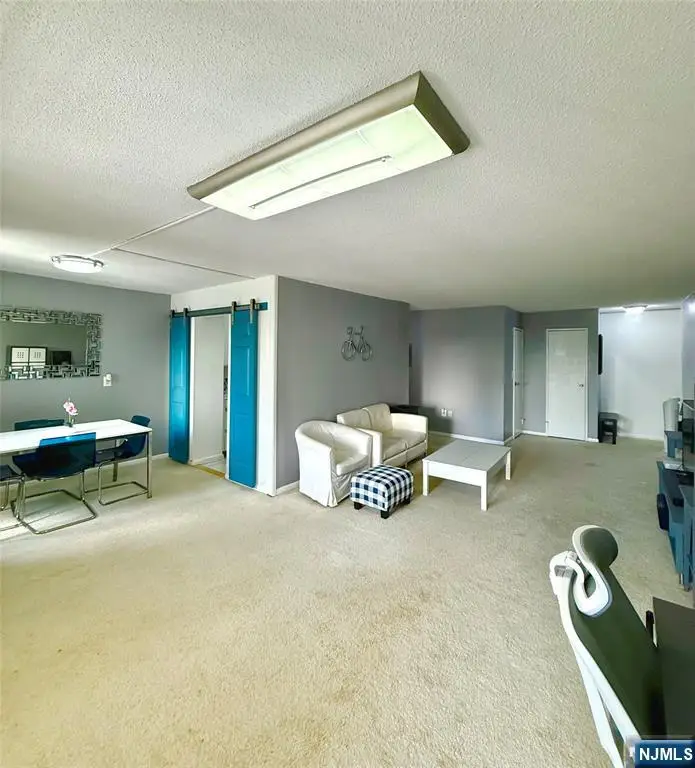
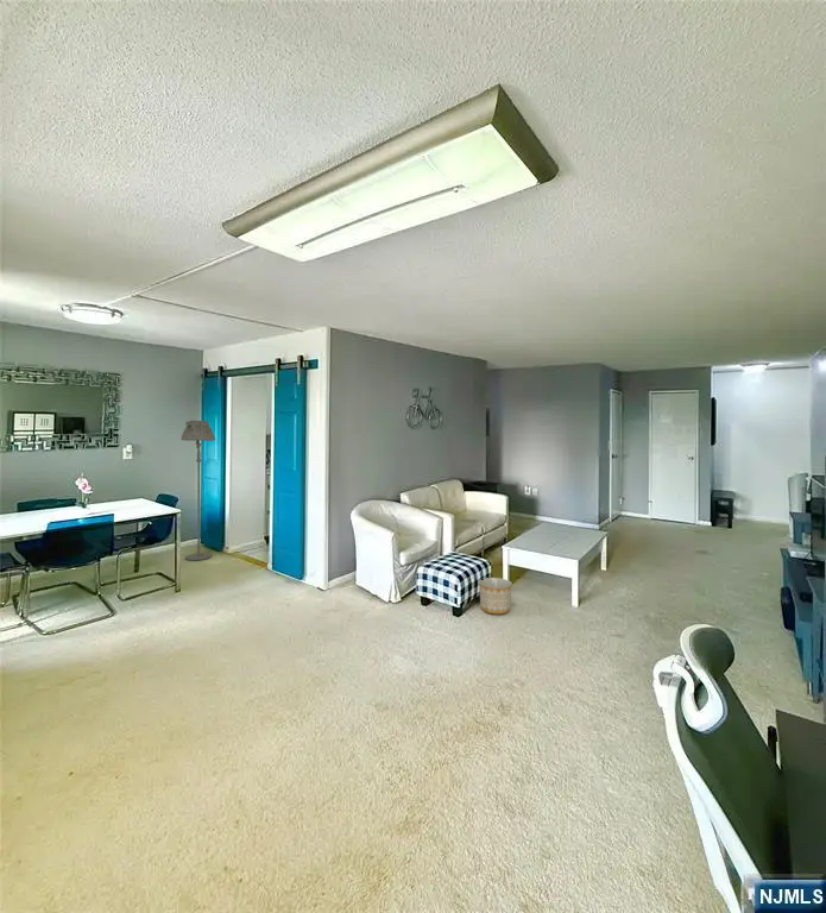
+ planter (494, 596)
+ floor lamp (198, 489)
